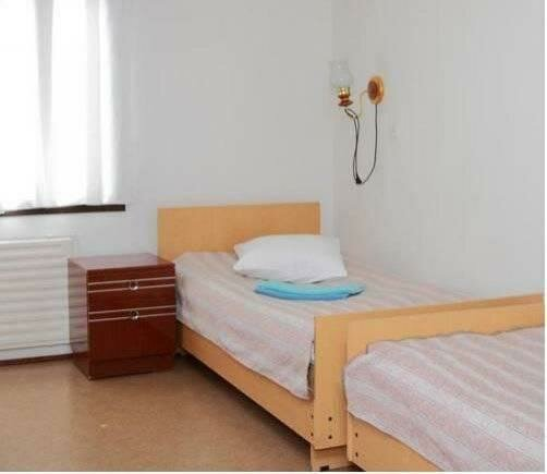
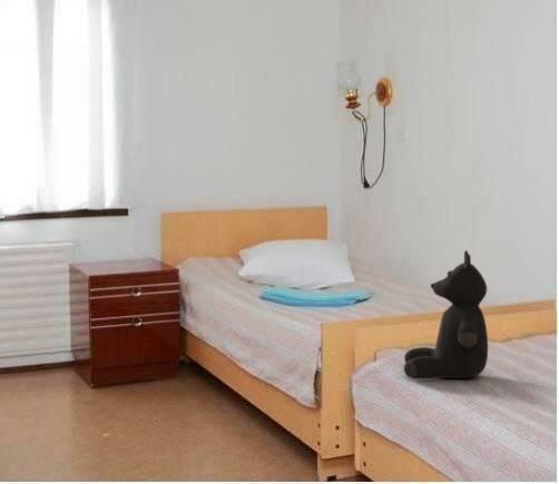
+ teddy bear (445, 314)
